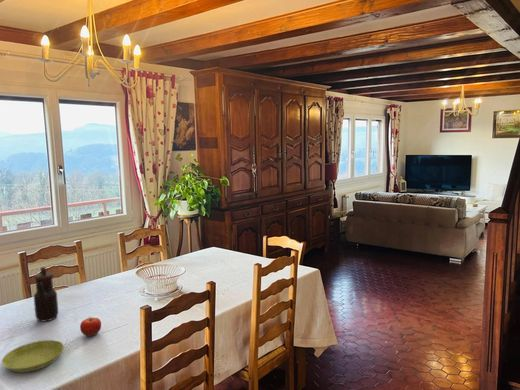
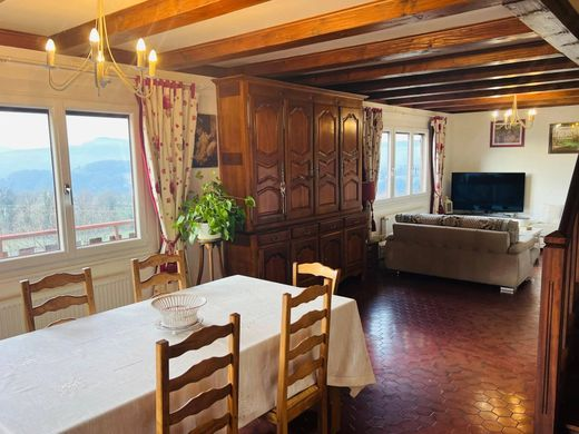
- teapot (45, 292)
- fruit (90, 325)
- saucer (34, 357)
